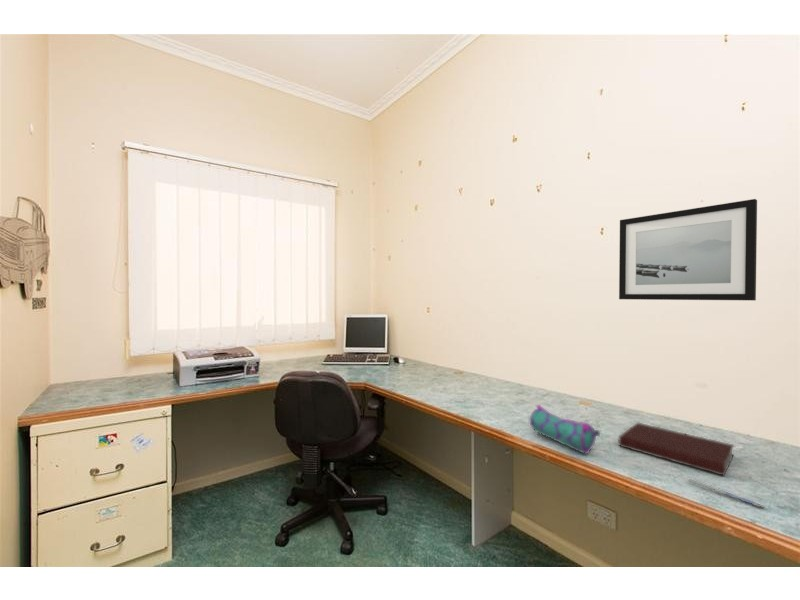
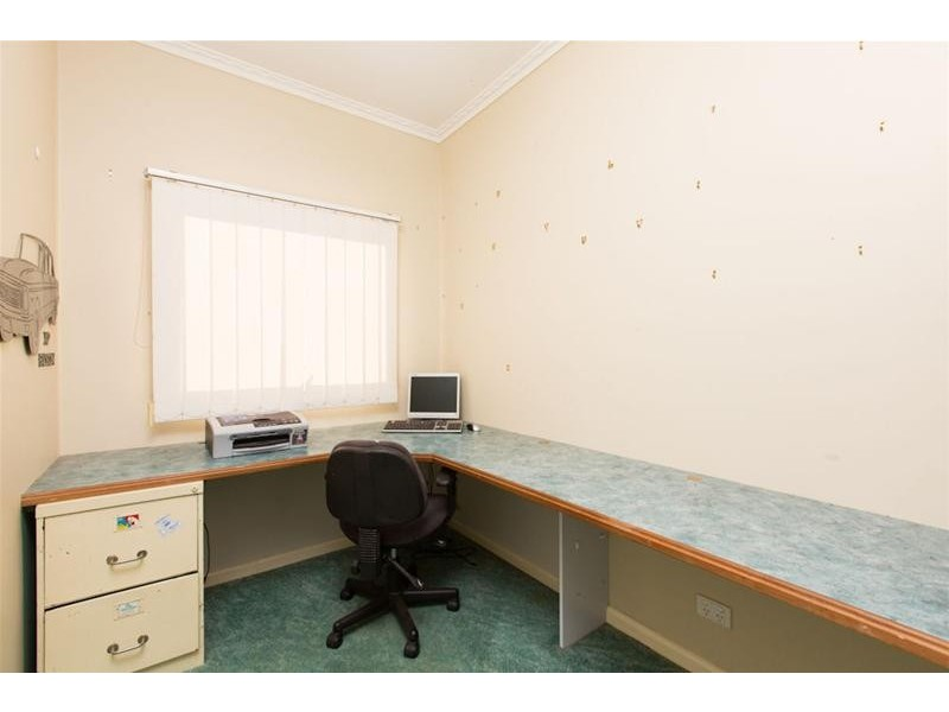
- wall art (679, 255)
- pencil case (561, 427)
- notebook (674, 445)
- pen (723, 492)
